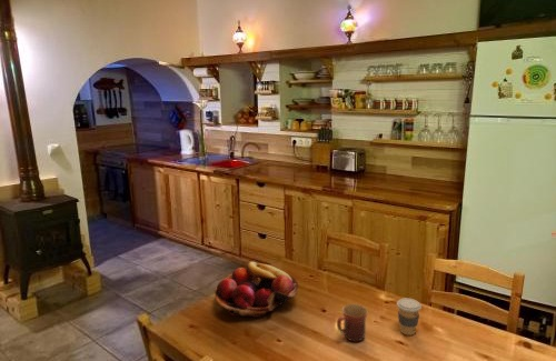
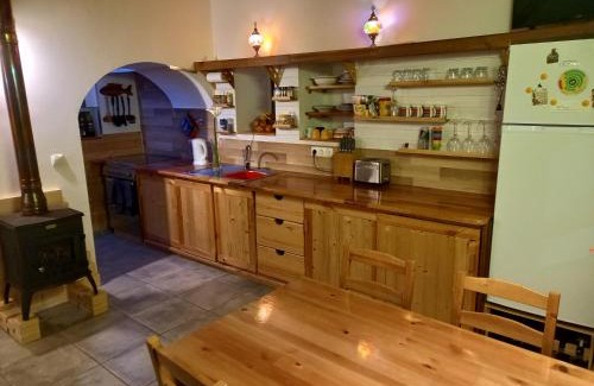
- fruit basket (257, 285)
- mug (350, 324)
- coffee cup (408, 317)
